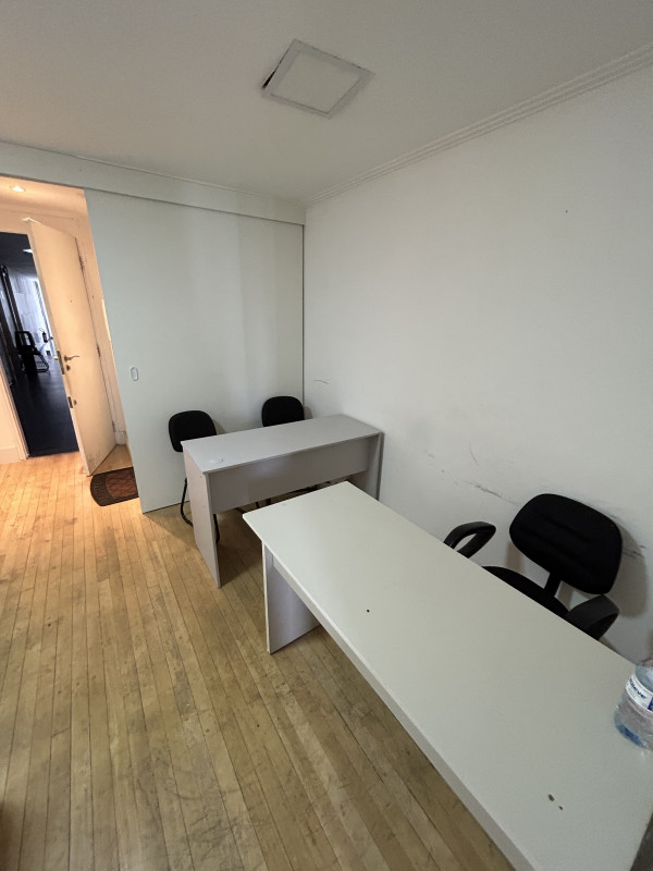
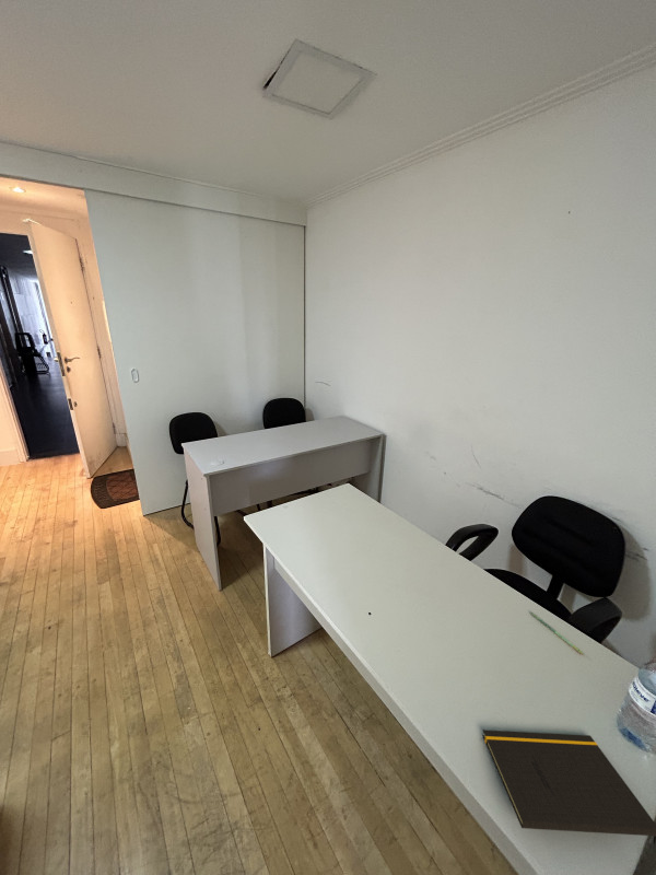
+ notepad (560, 777)
+ pen (555, 631)
